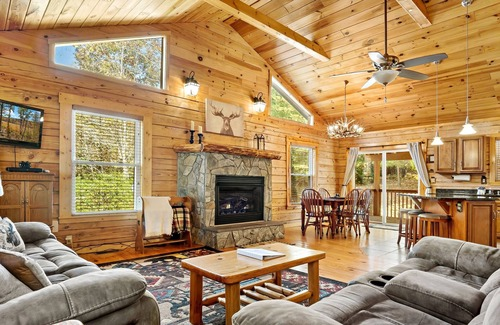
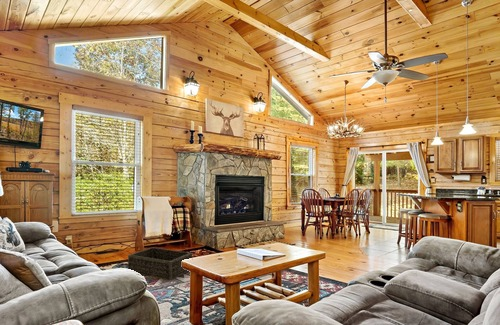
+ basket (160, 262)
